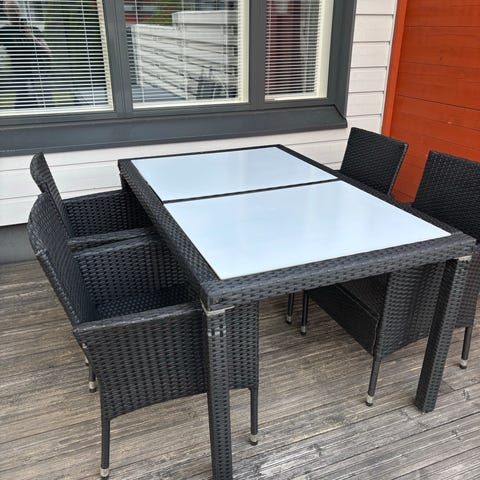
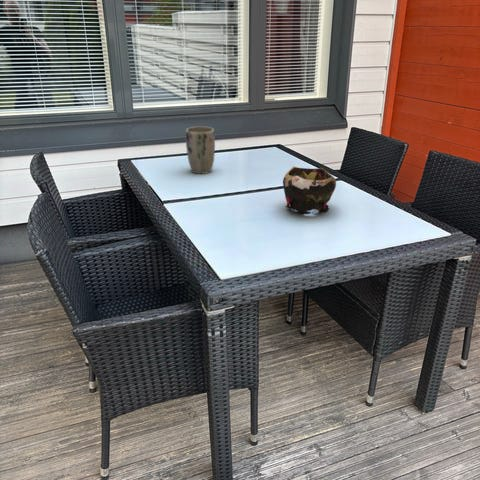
+ decorative bowl (308, 189)
+ plant pot (200, 150)
